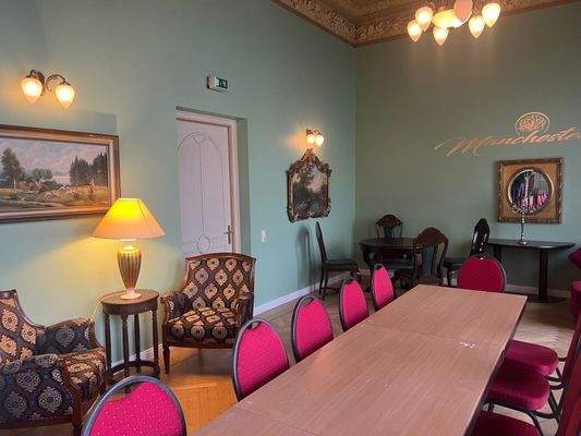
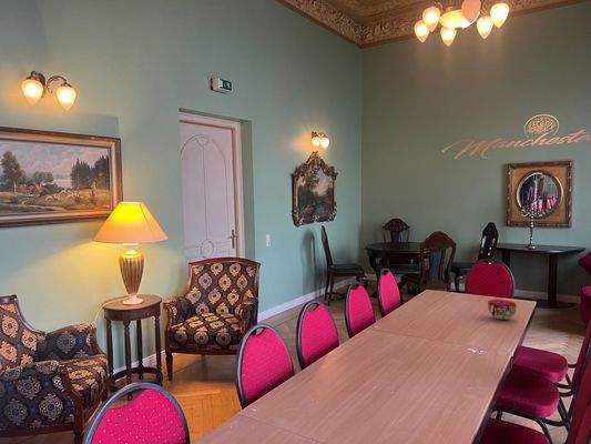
+ decorative bowl (501, 310)
